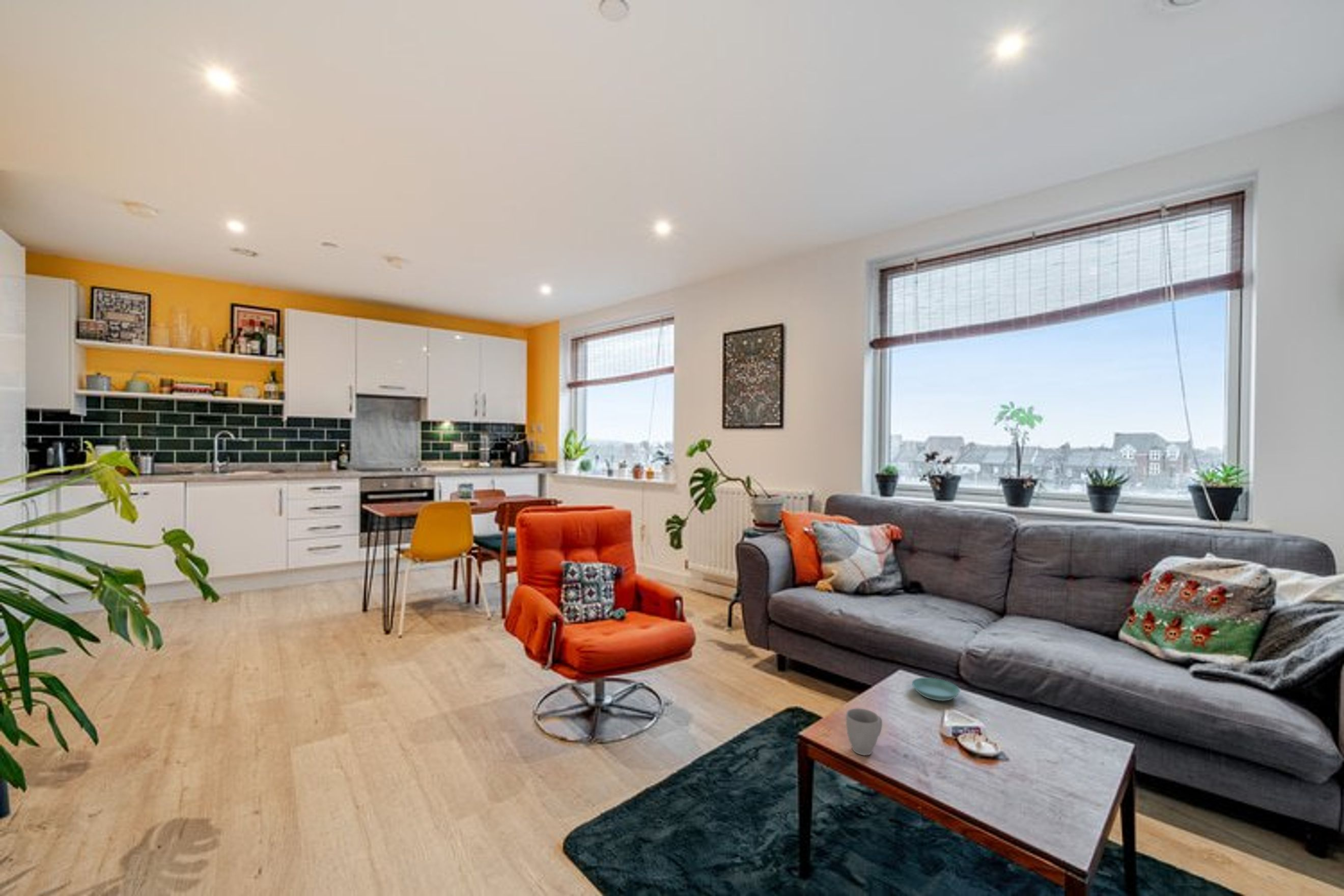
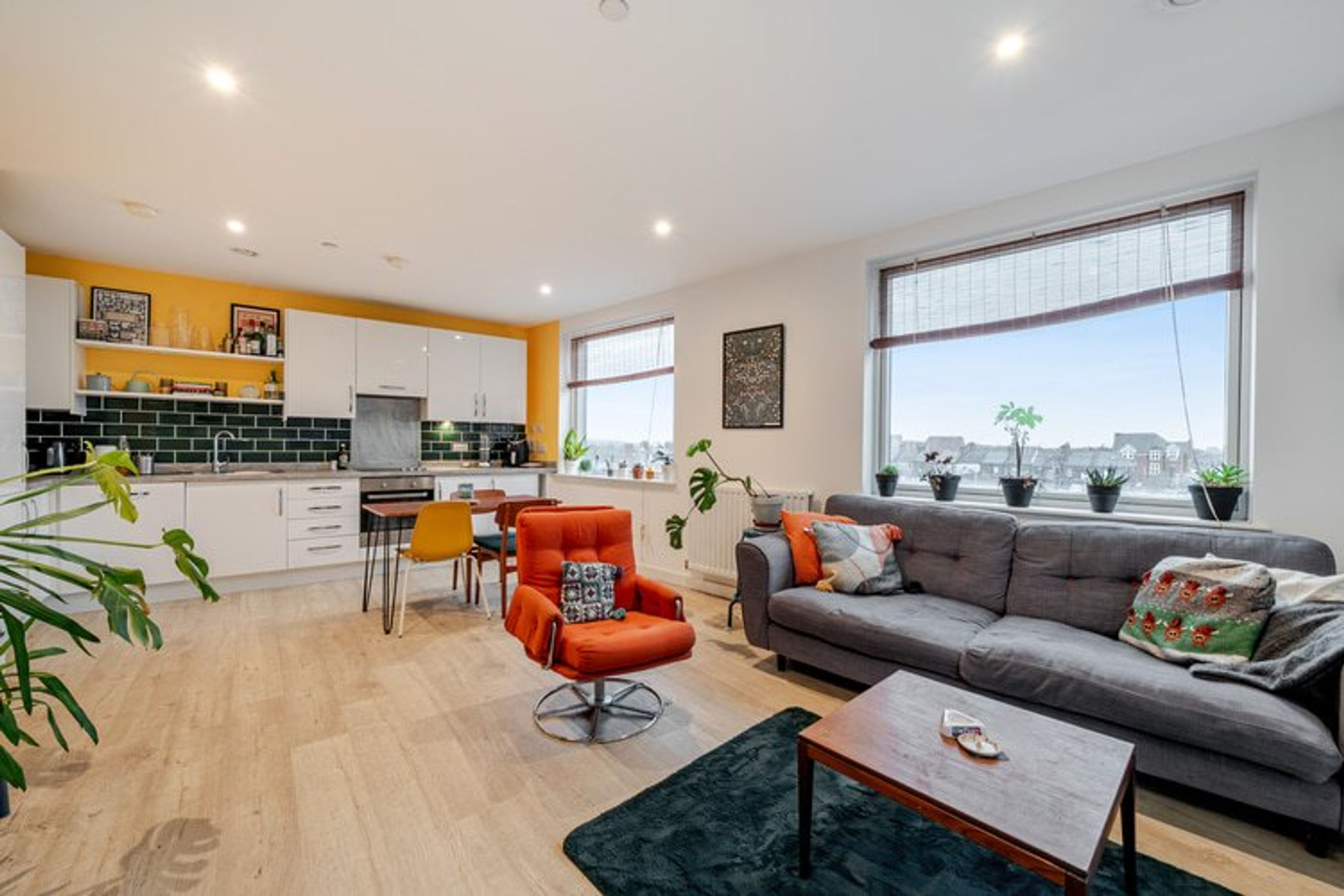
- mug (866, 731)
- saucer (935, 690)
